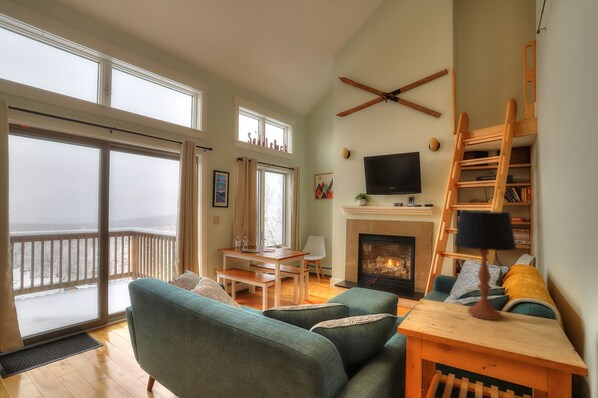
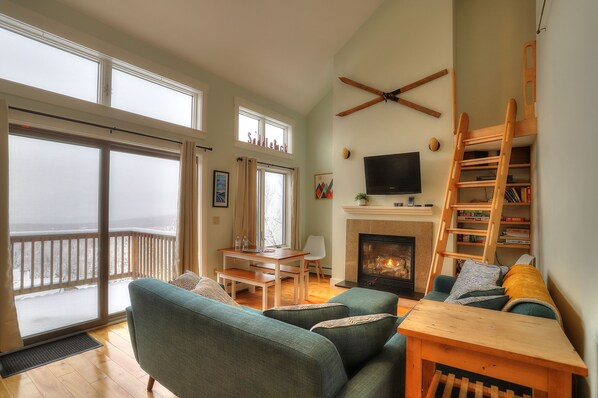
- table lamp (484, 263)
